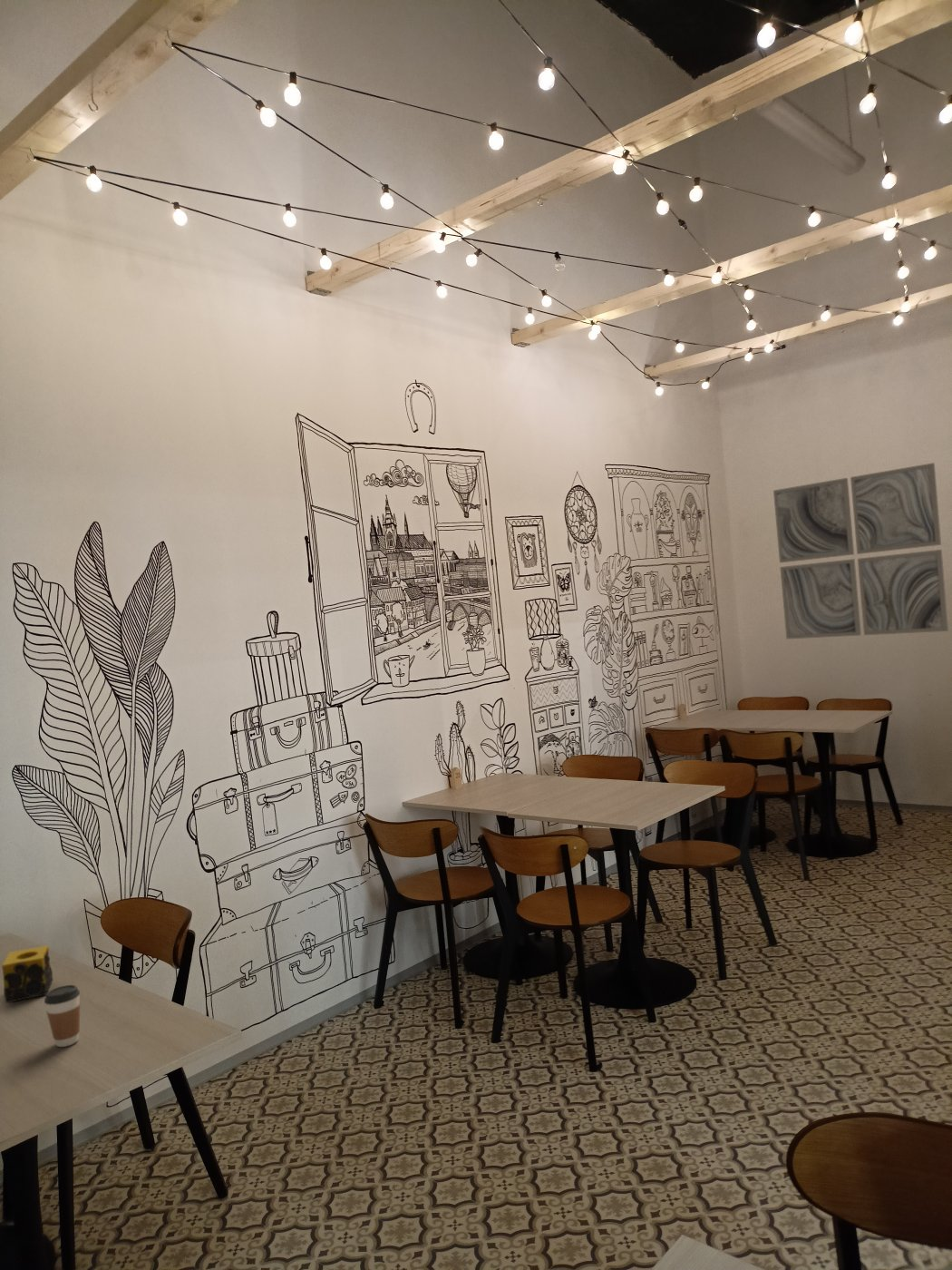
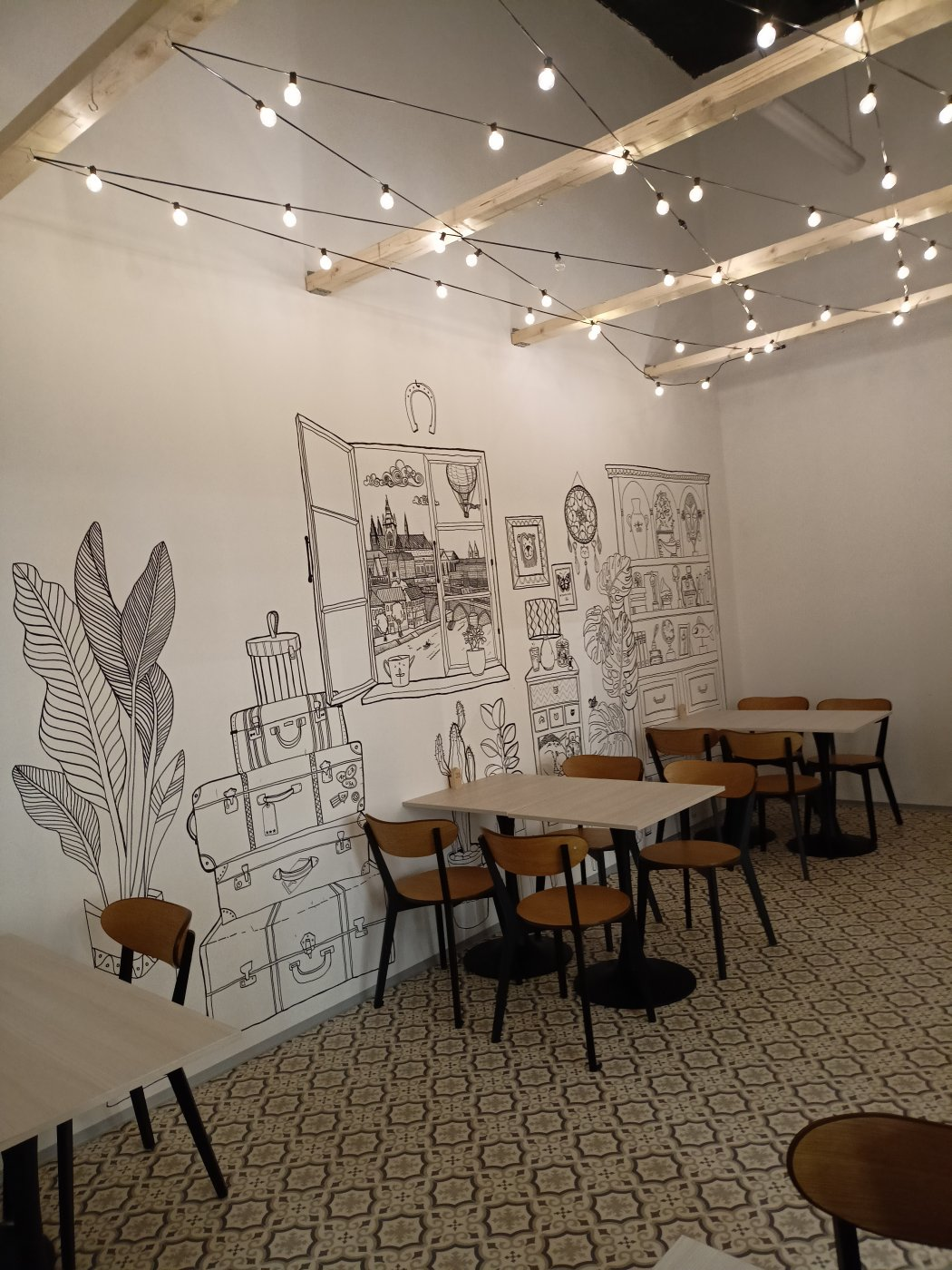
- wall art (854, 559)
- candle (27, 973)
- coffee cup (64, 1015)
